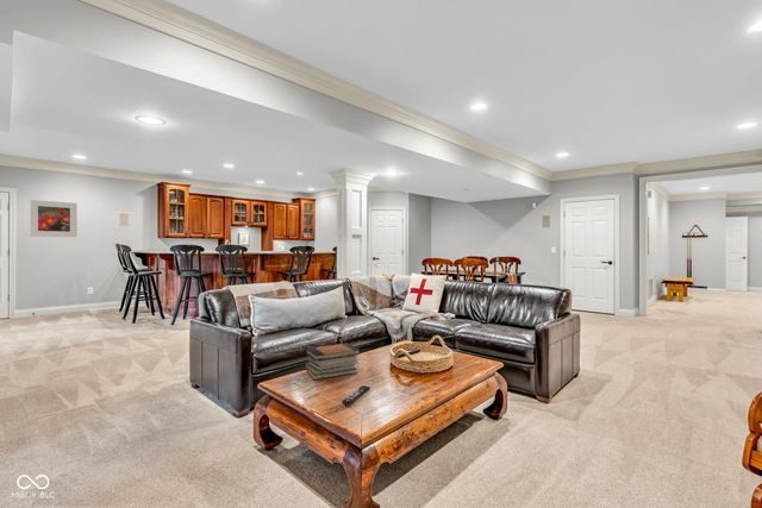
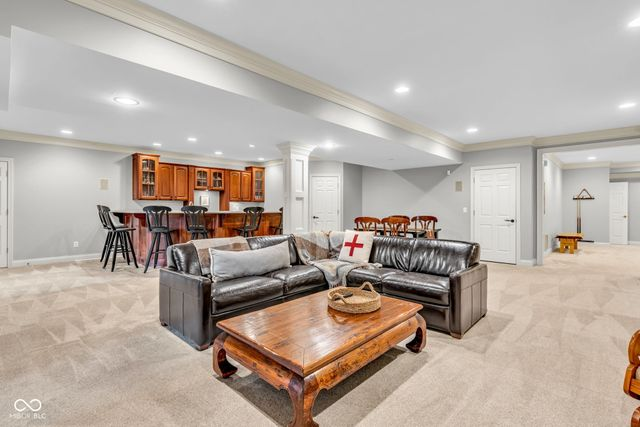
- remote control (356, 394)
- book stack (332, 360)
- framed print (54, 219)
